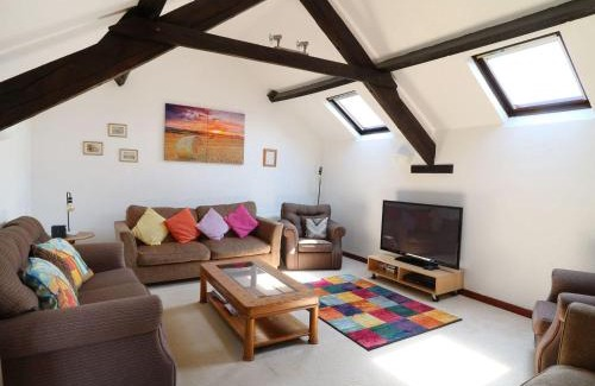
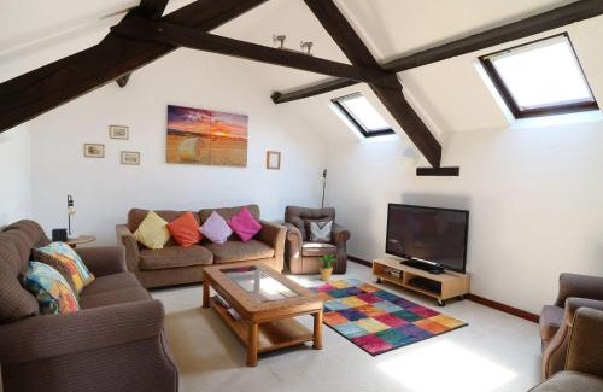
+ potted plant (326, 267)
